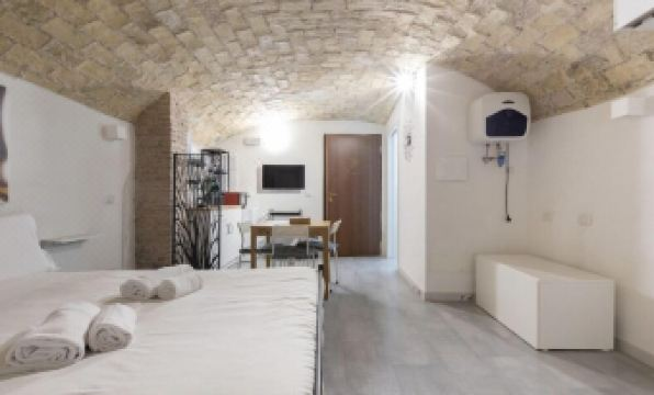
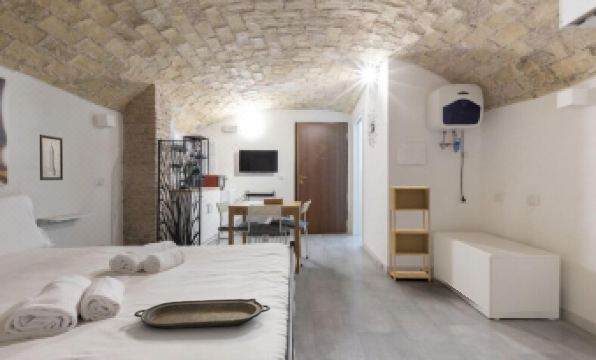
+ wall art (51, 158)
+ shelving unit (409, 232)
+ serving tray (203, 313)
